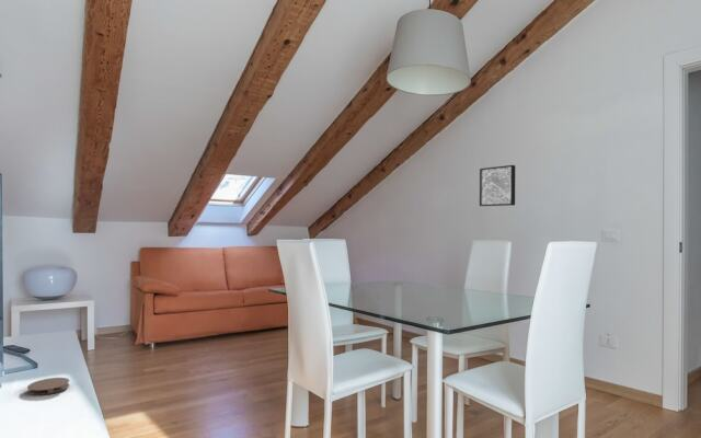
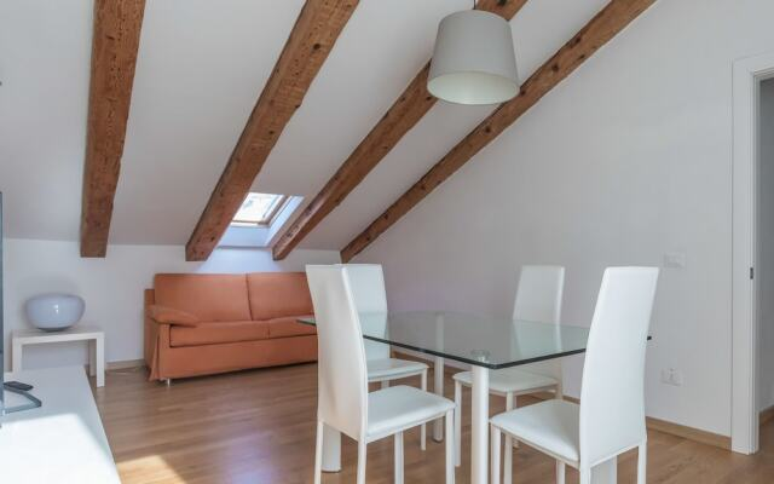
- wall art (496, 186)
- coaster (48, 385)
